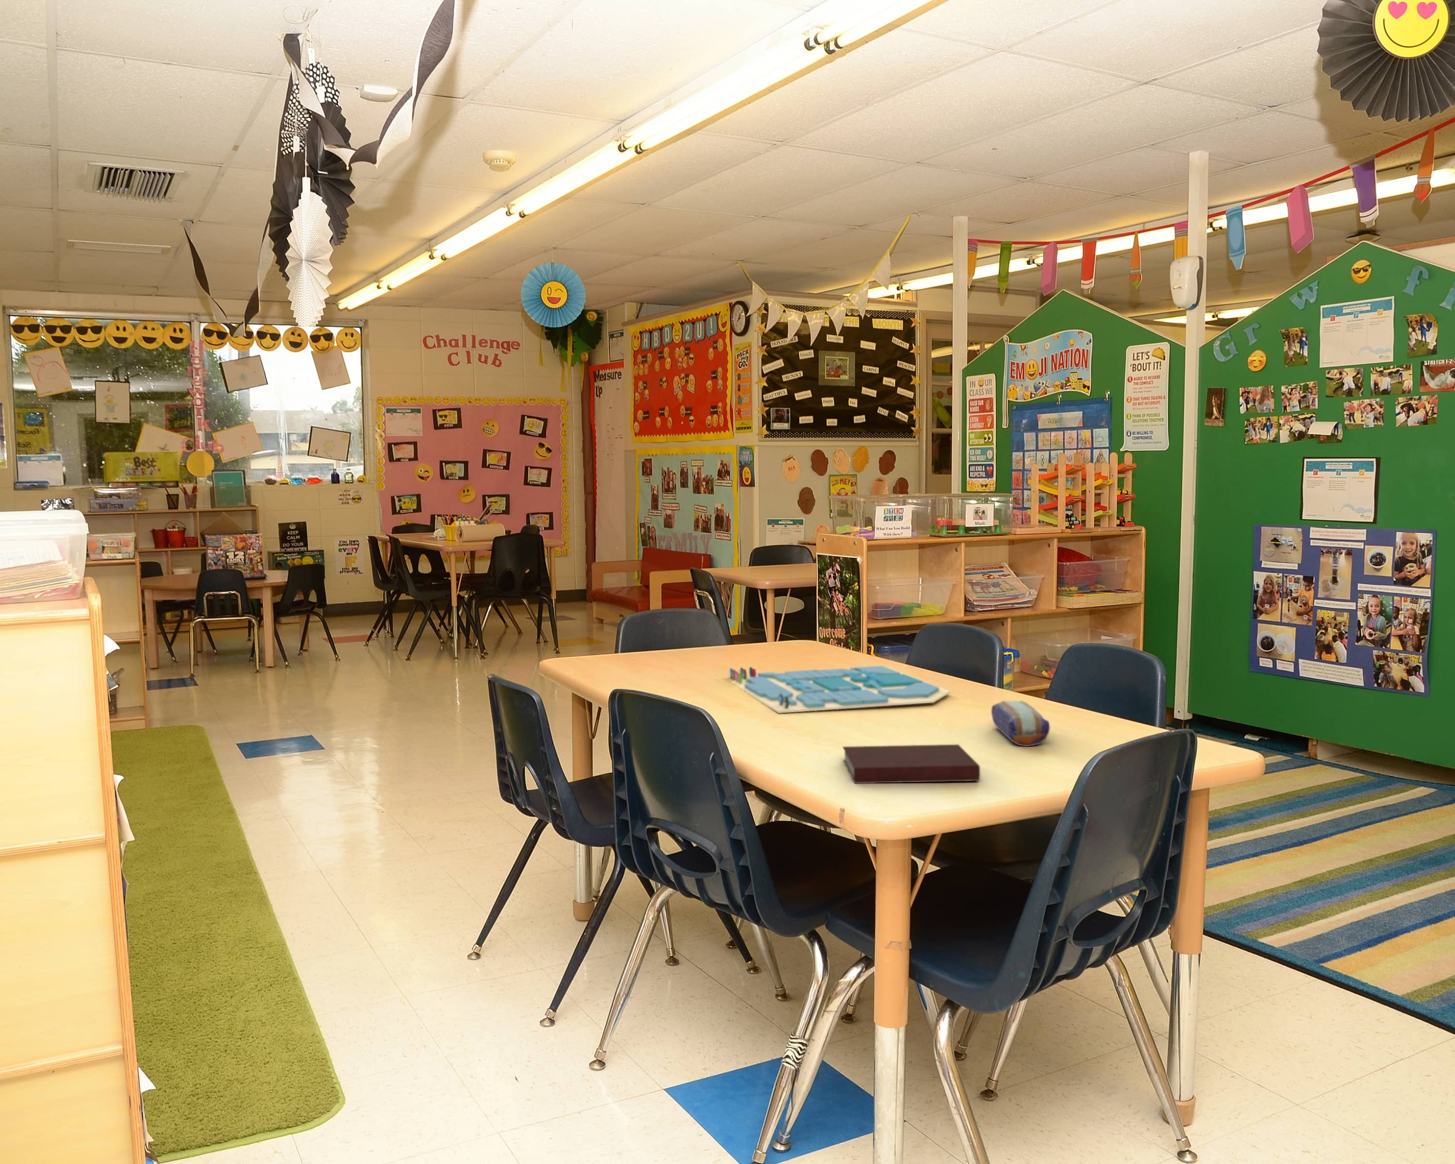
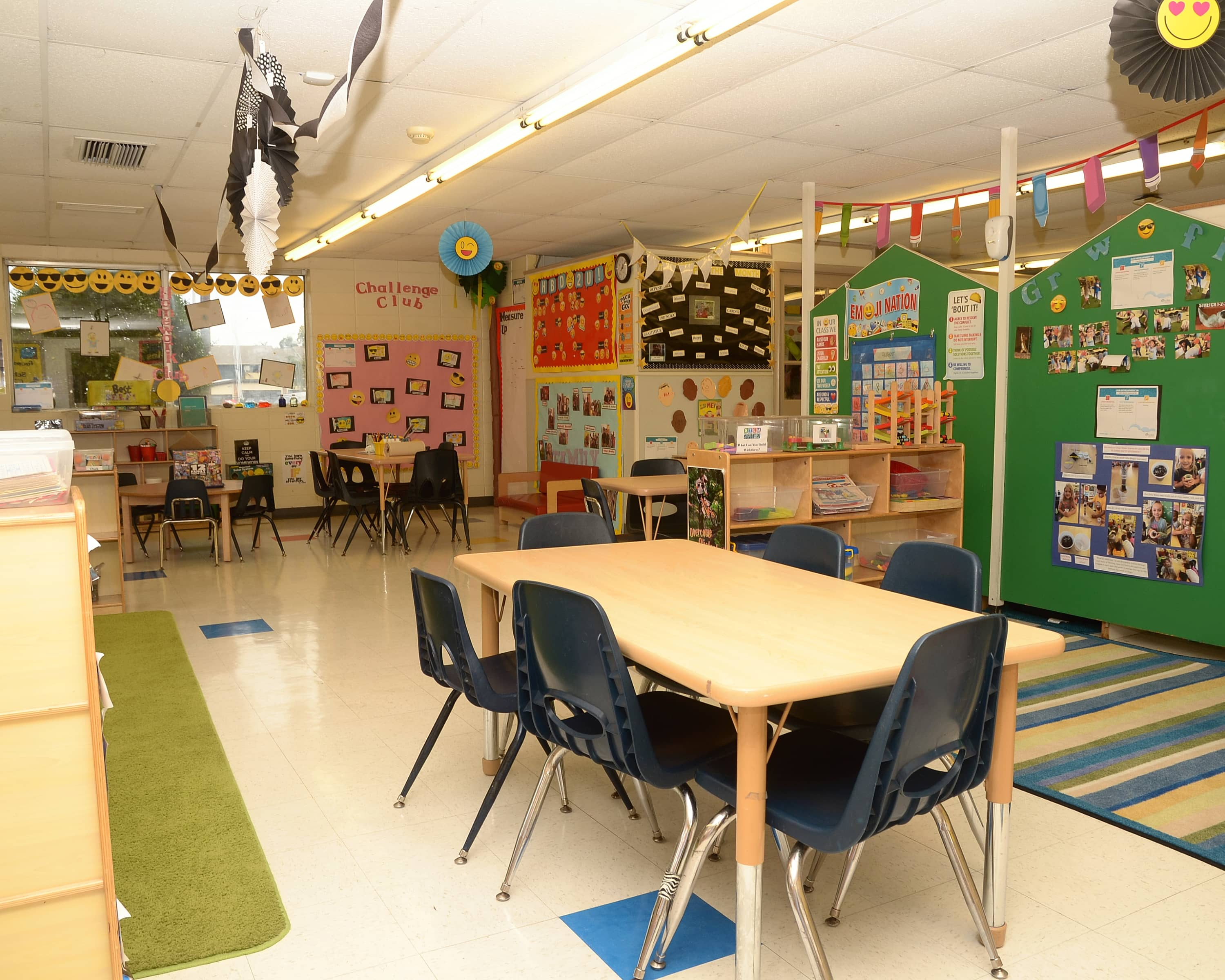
- pencil case (1019, 721)
- board game (839, 682)
- notebook (909, 763)
